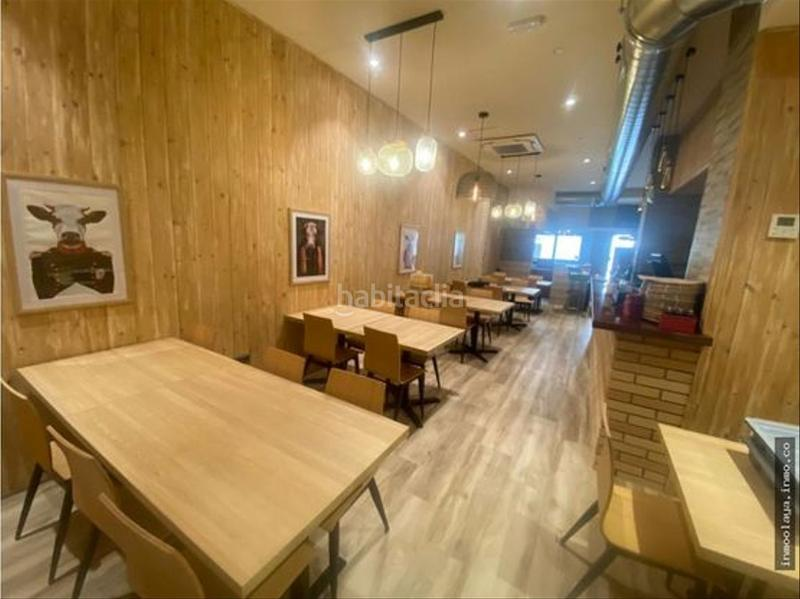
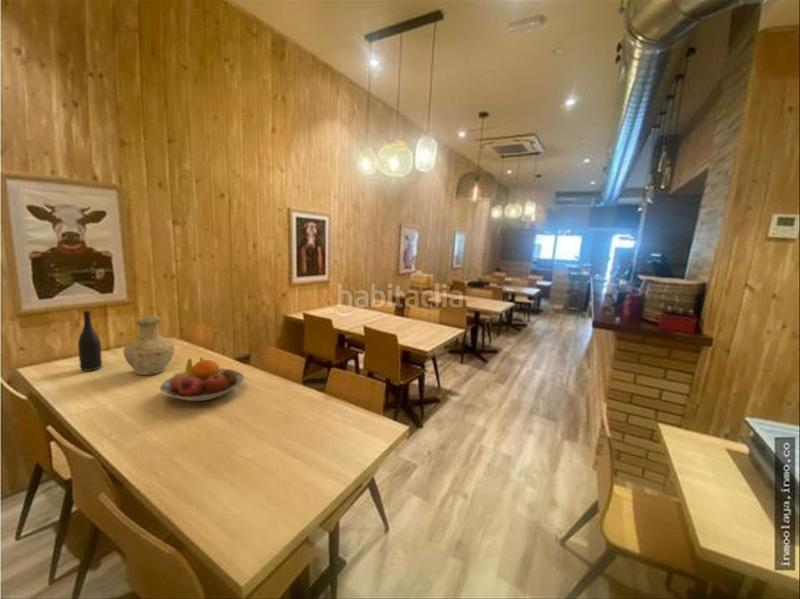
+ vase (150, 345)
+ fruit bowl (204, 378)
+ wine bottle (89, 340)
